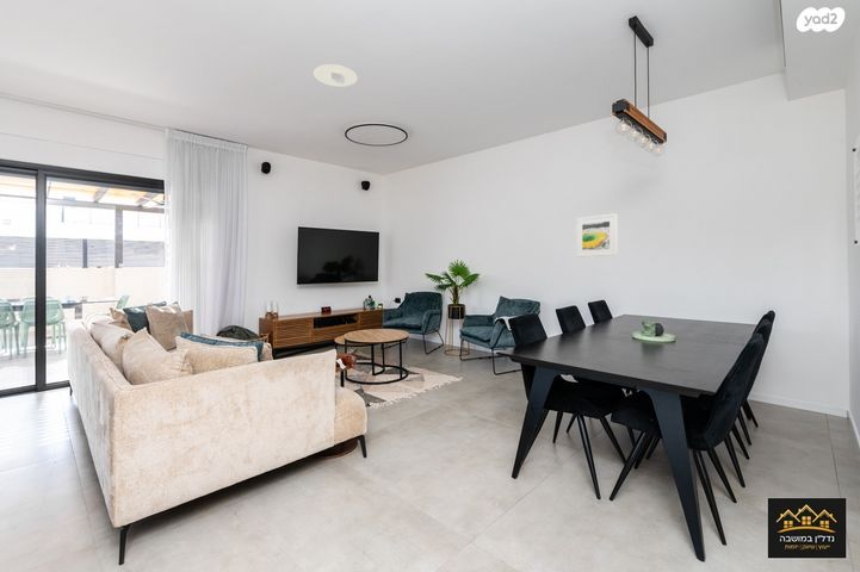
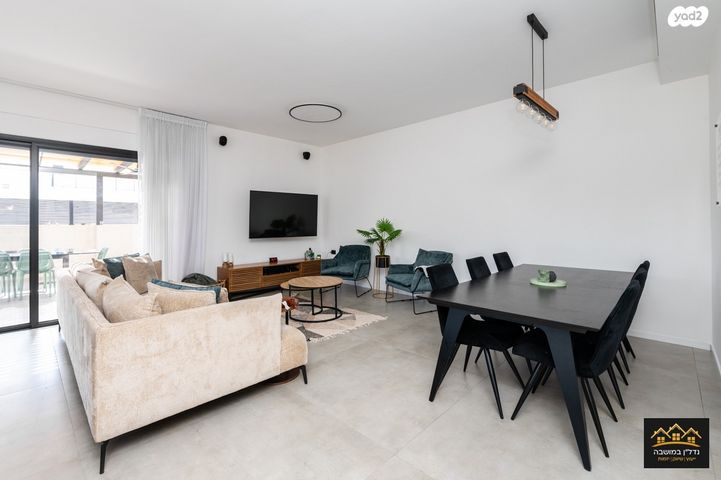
- recessed light (335, 74)
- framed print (595, 236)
